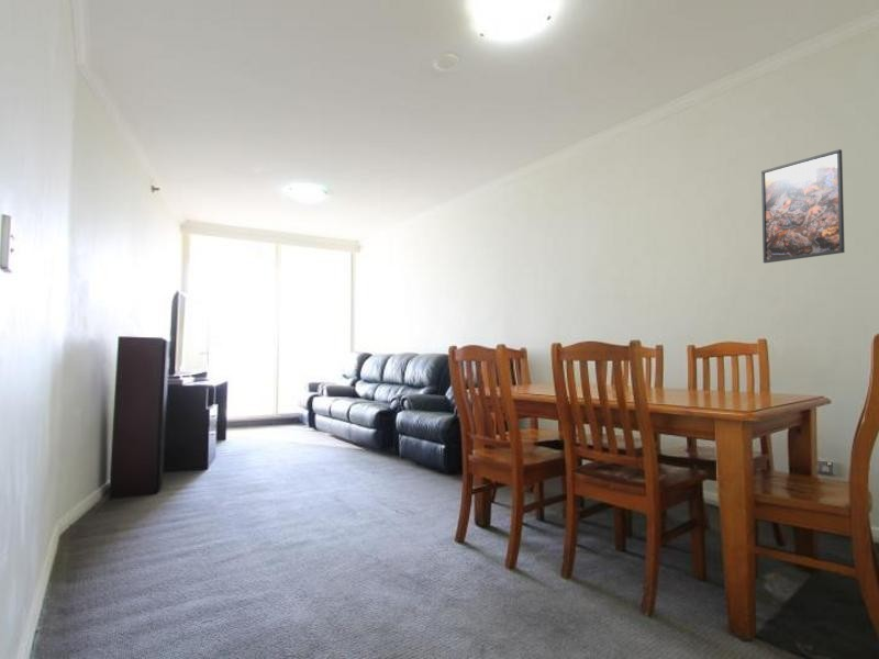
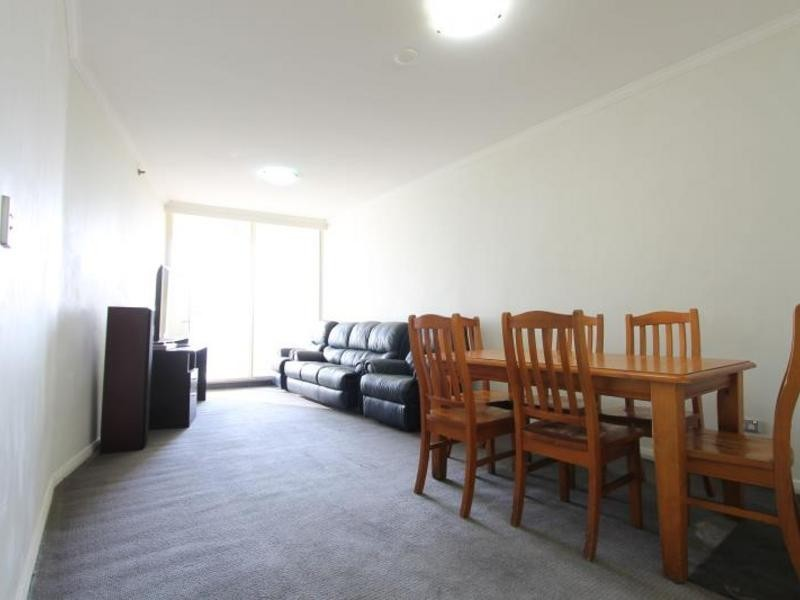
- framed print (800, 209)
